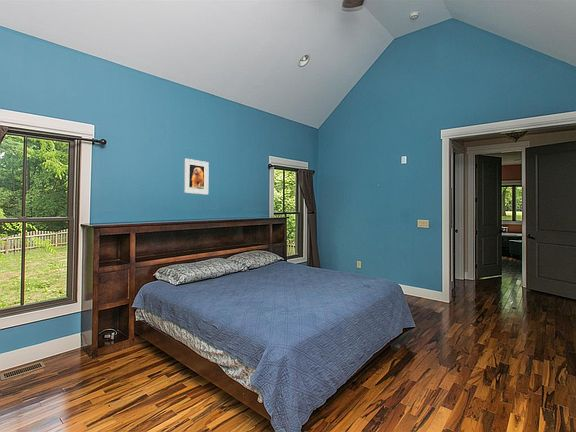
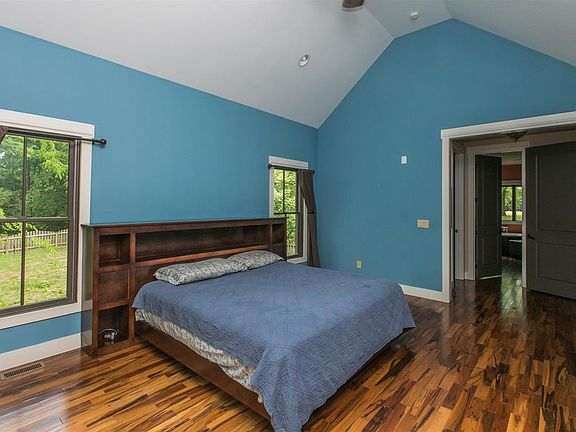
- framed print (196, 177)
